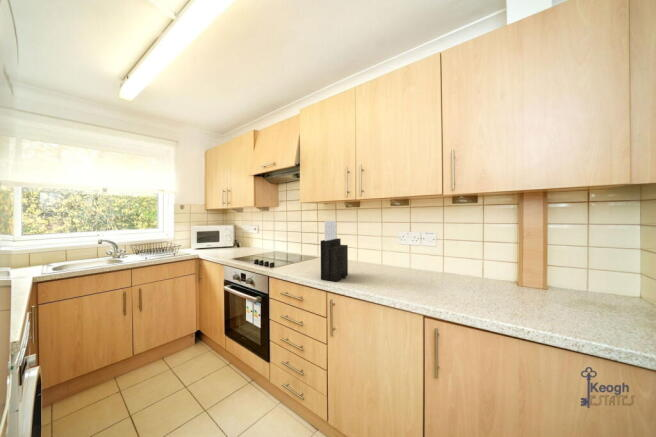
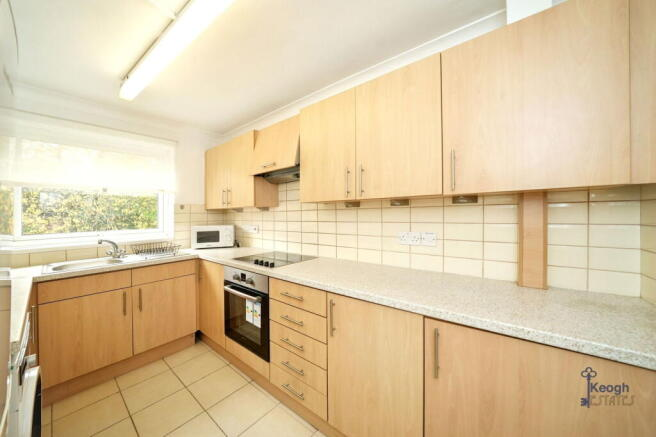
- knife block (336, 249)
